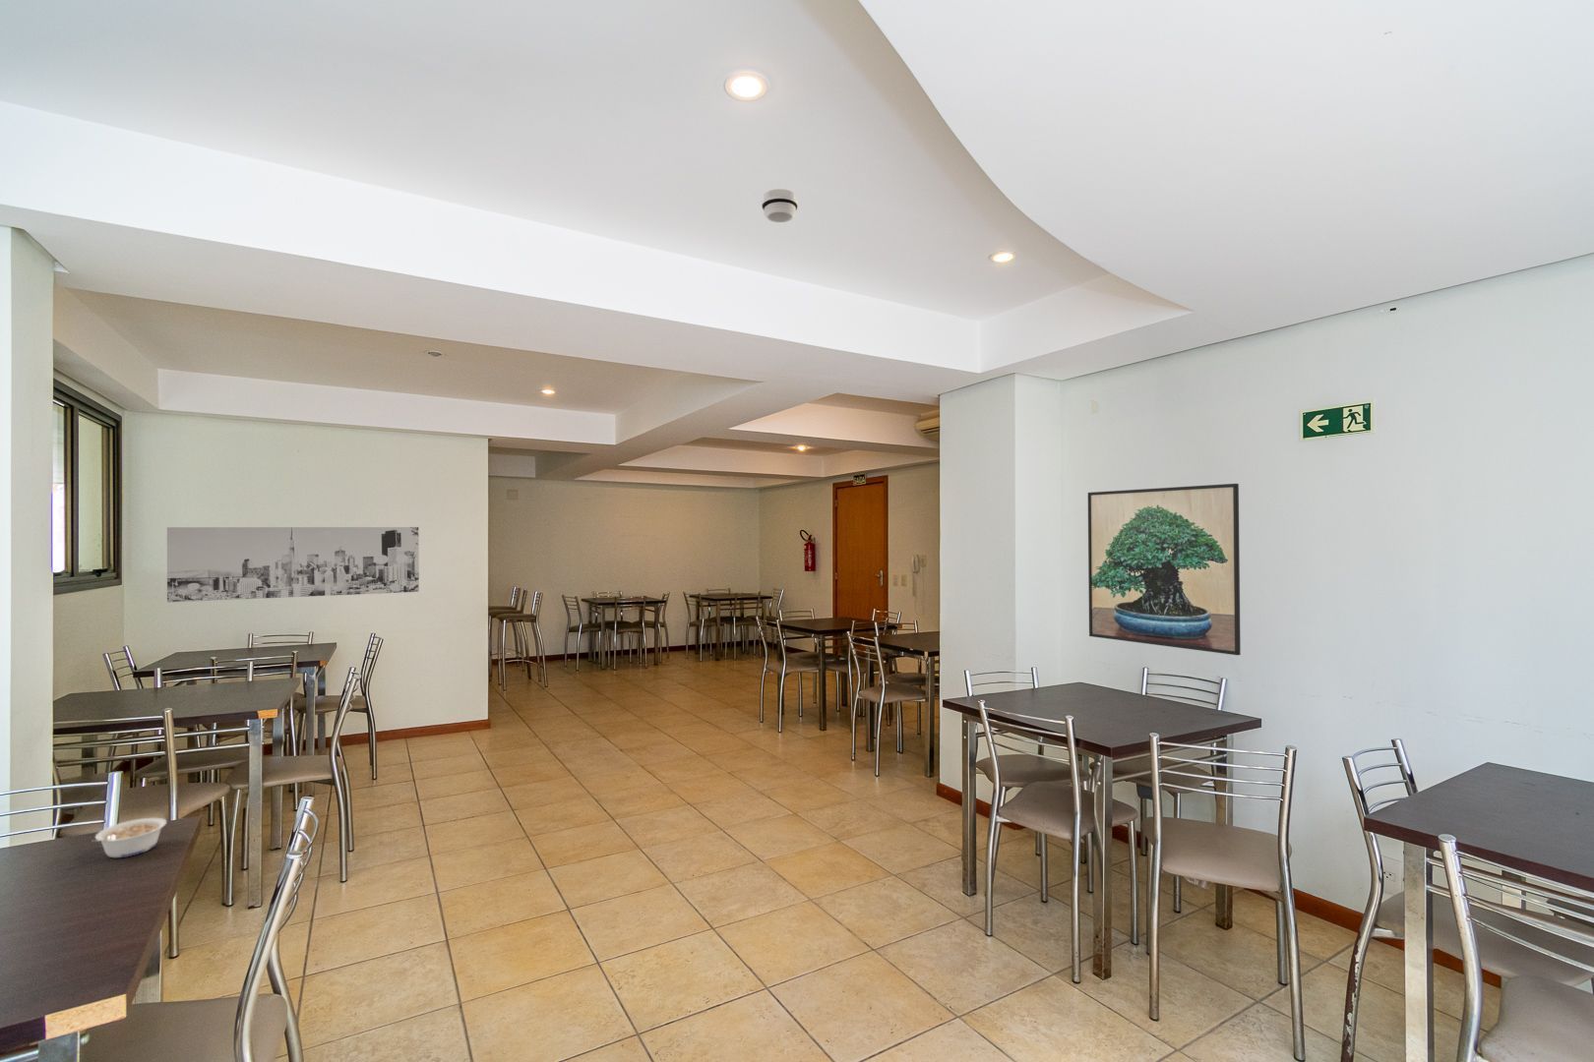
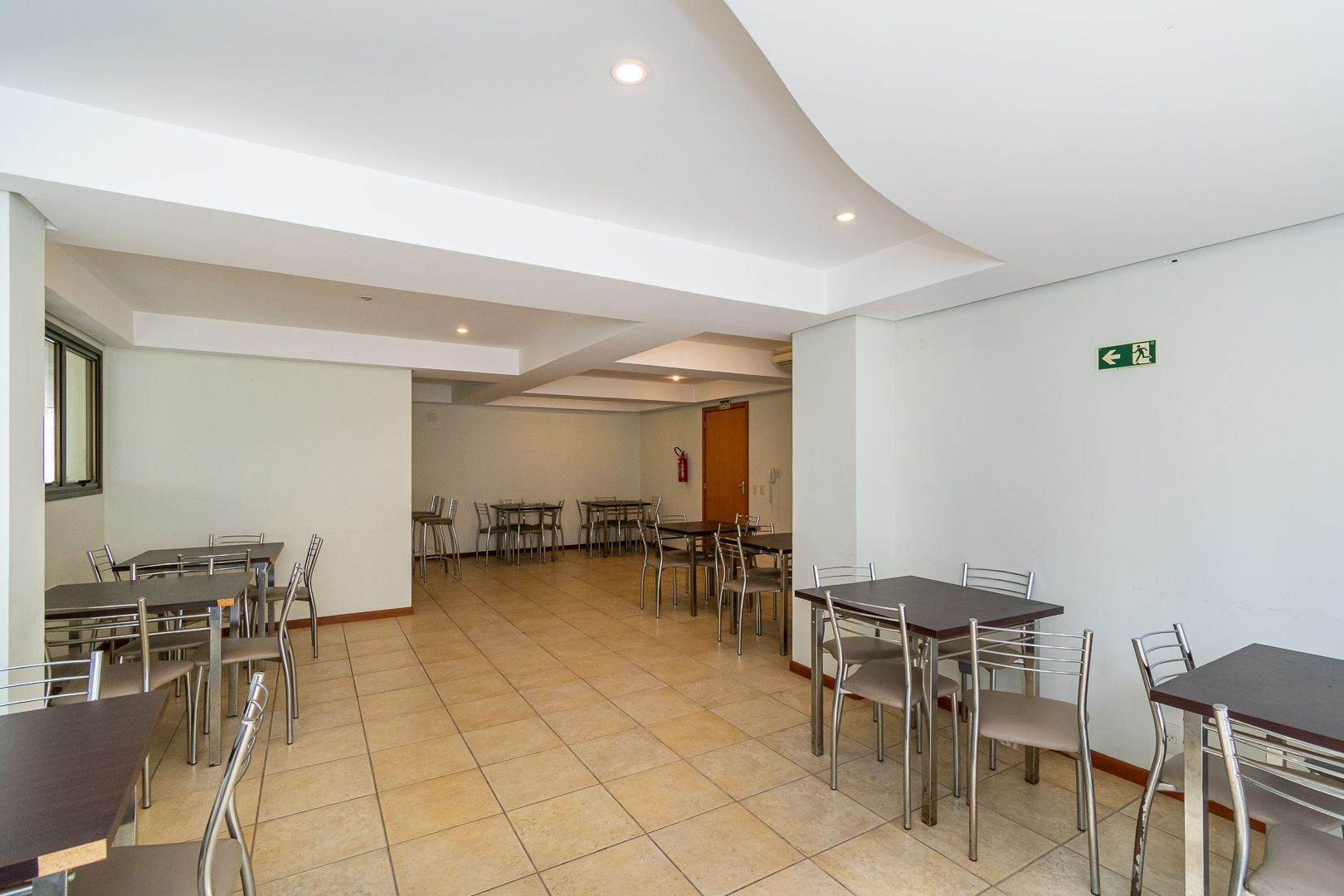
- smoke detector (779, 206)
- legume (130, 838)
- wall art (302, 562)
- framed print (1158, 567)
